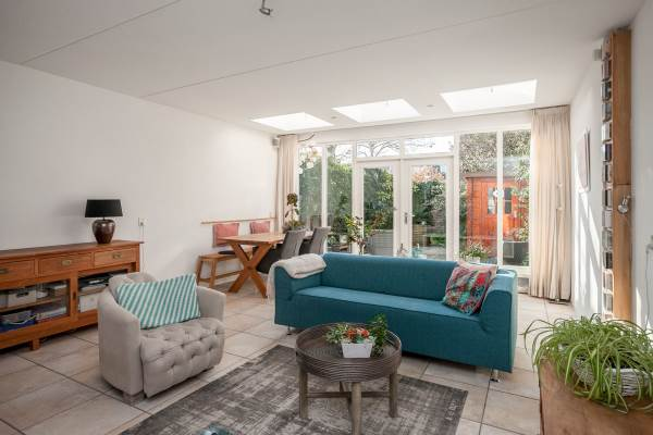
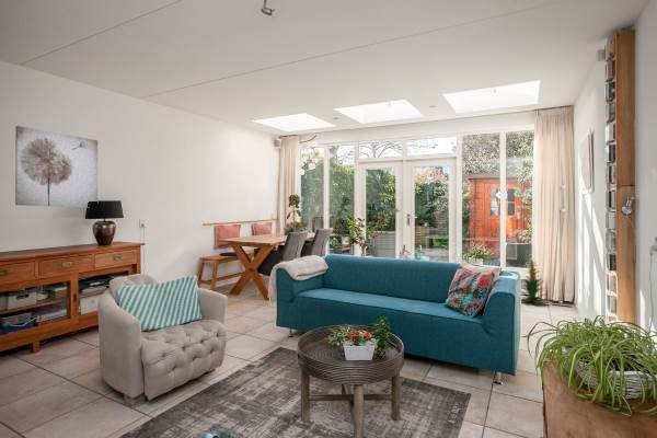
+ wall art (59, 170)
+ indoor plant (532, 279)
